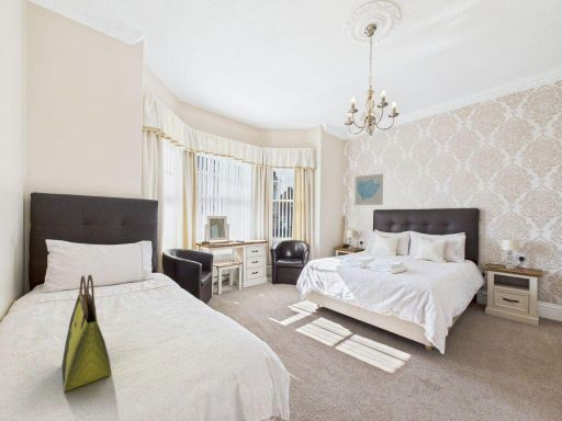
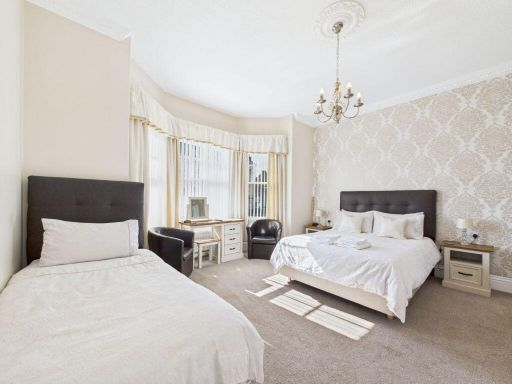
- wall art (368, 190)
- tote bag (86, 322)
